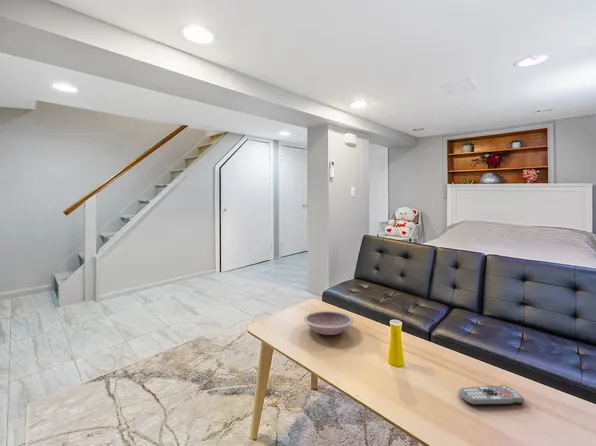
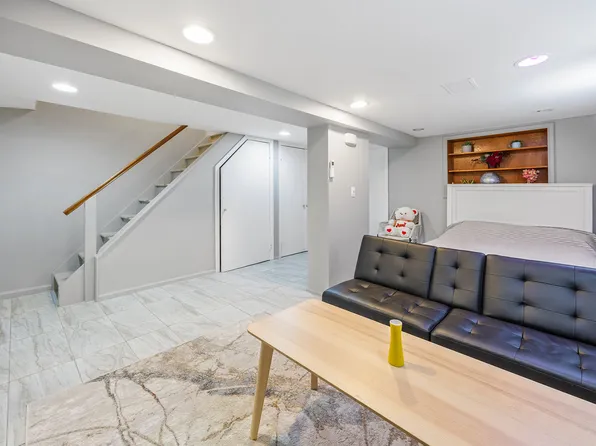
- remote control (489, 395)
- bowl (328, 325)
